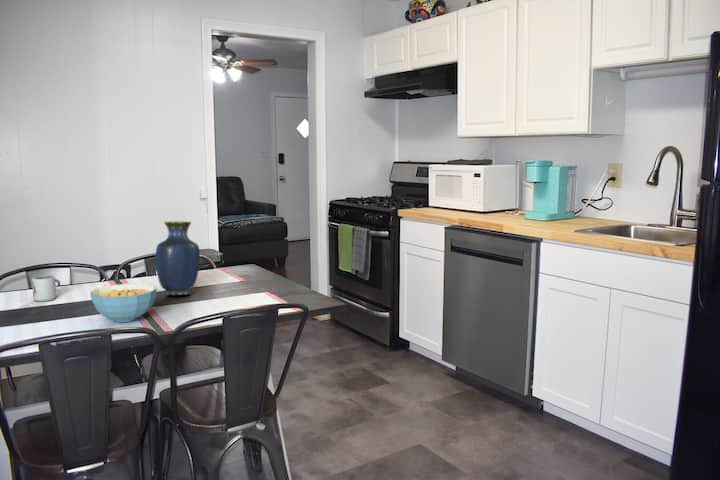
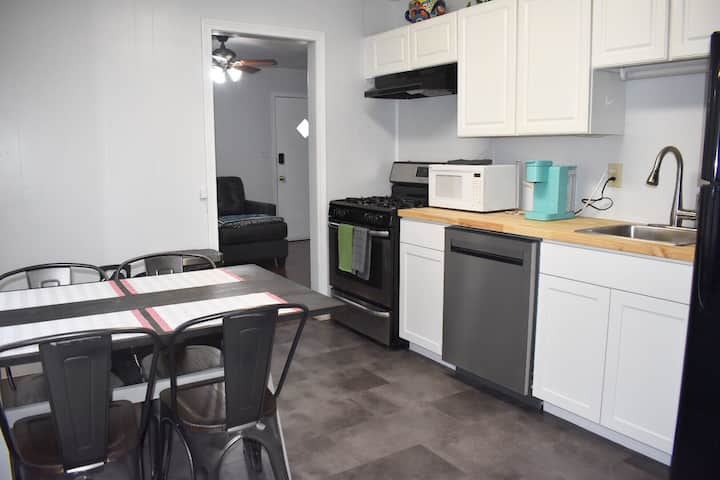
- vase (177, 257)
- cereal bowl (124, 304)
- cup (44, 287)
